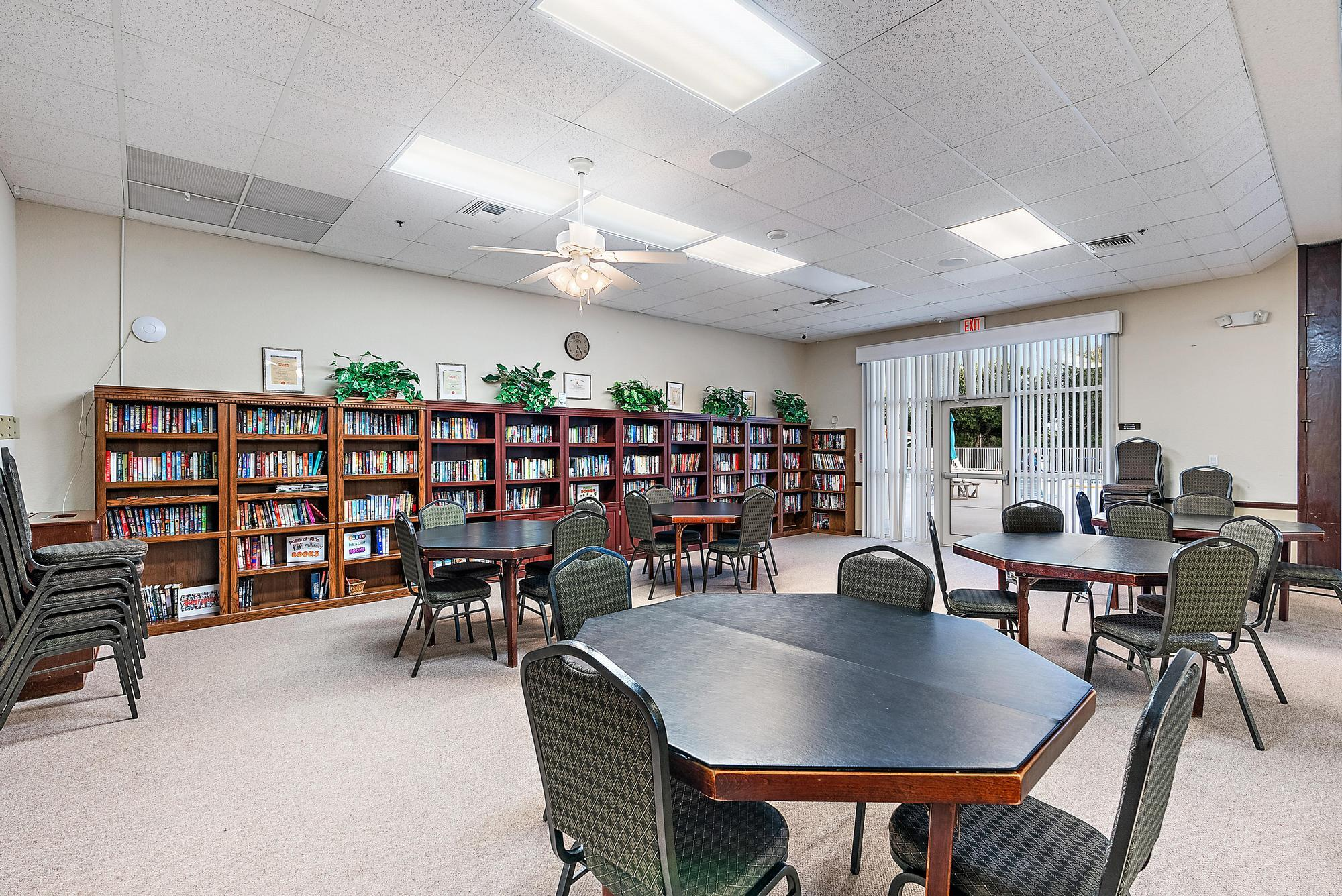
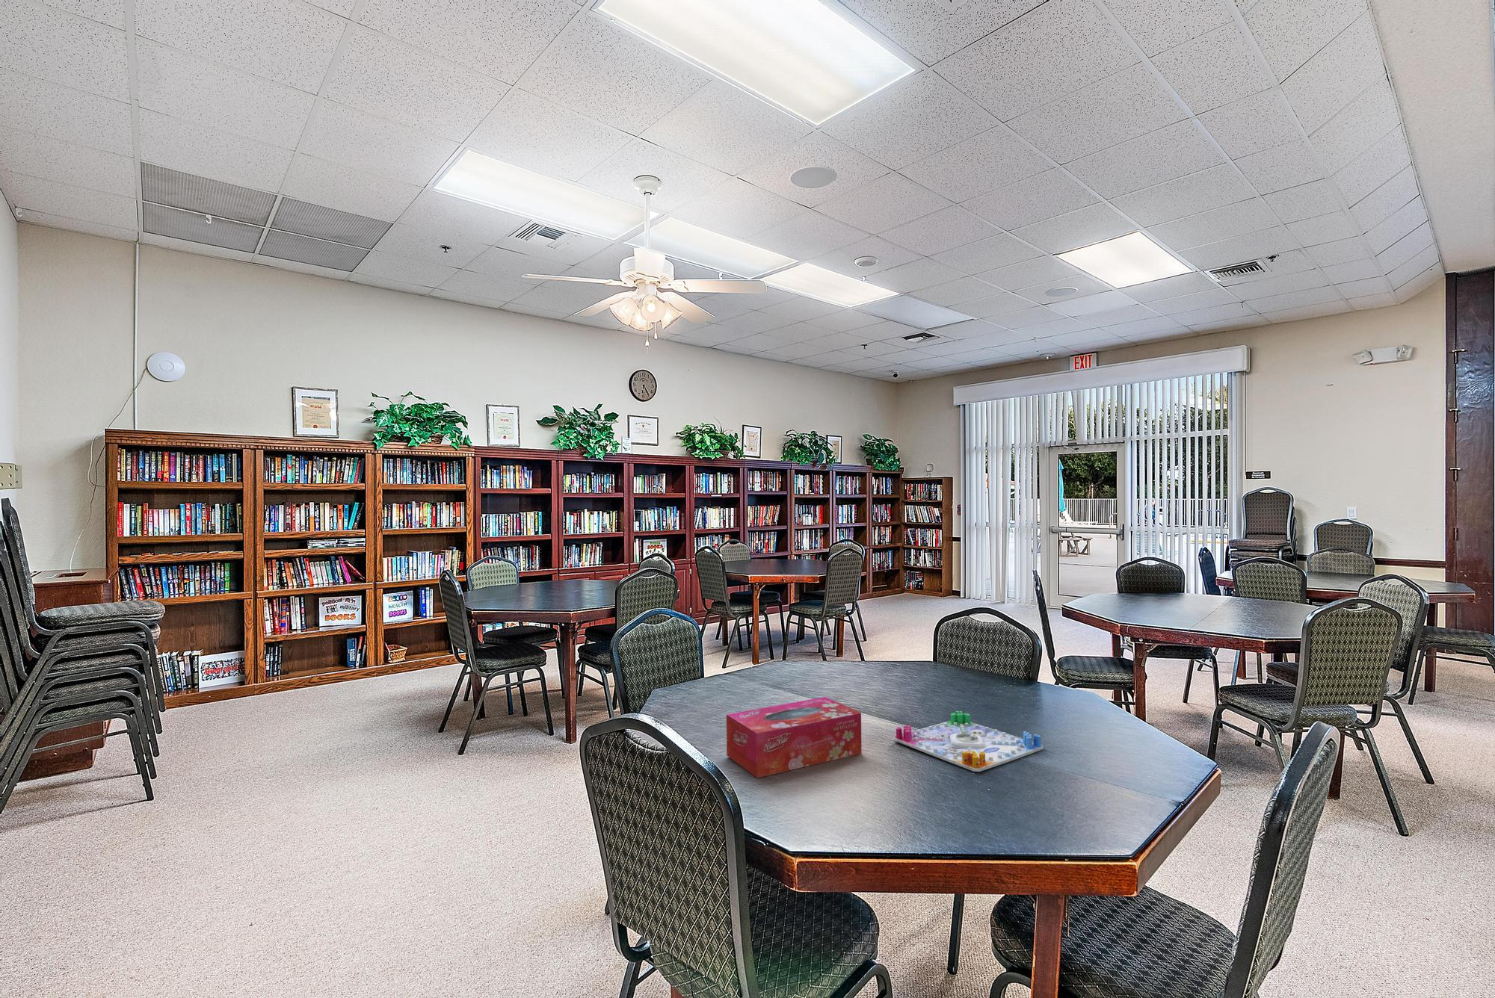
+ tissue box (794, 734)
+ board game (967, 737)
